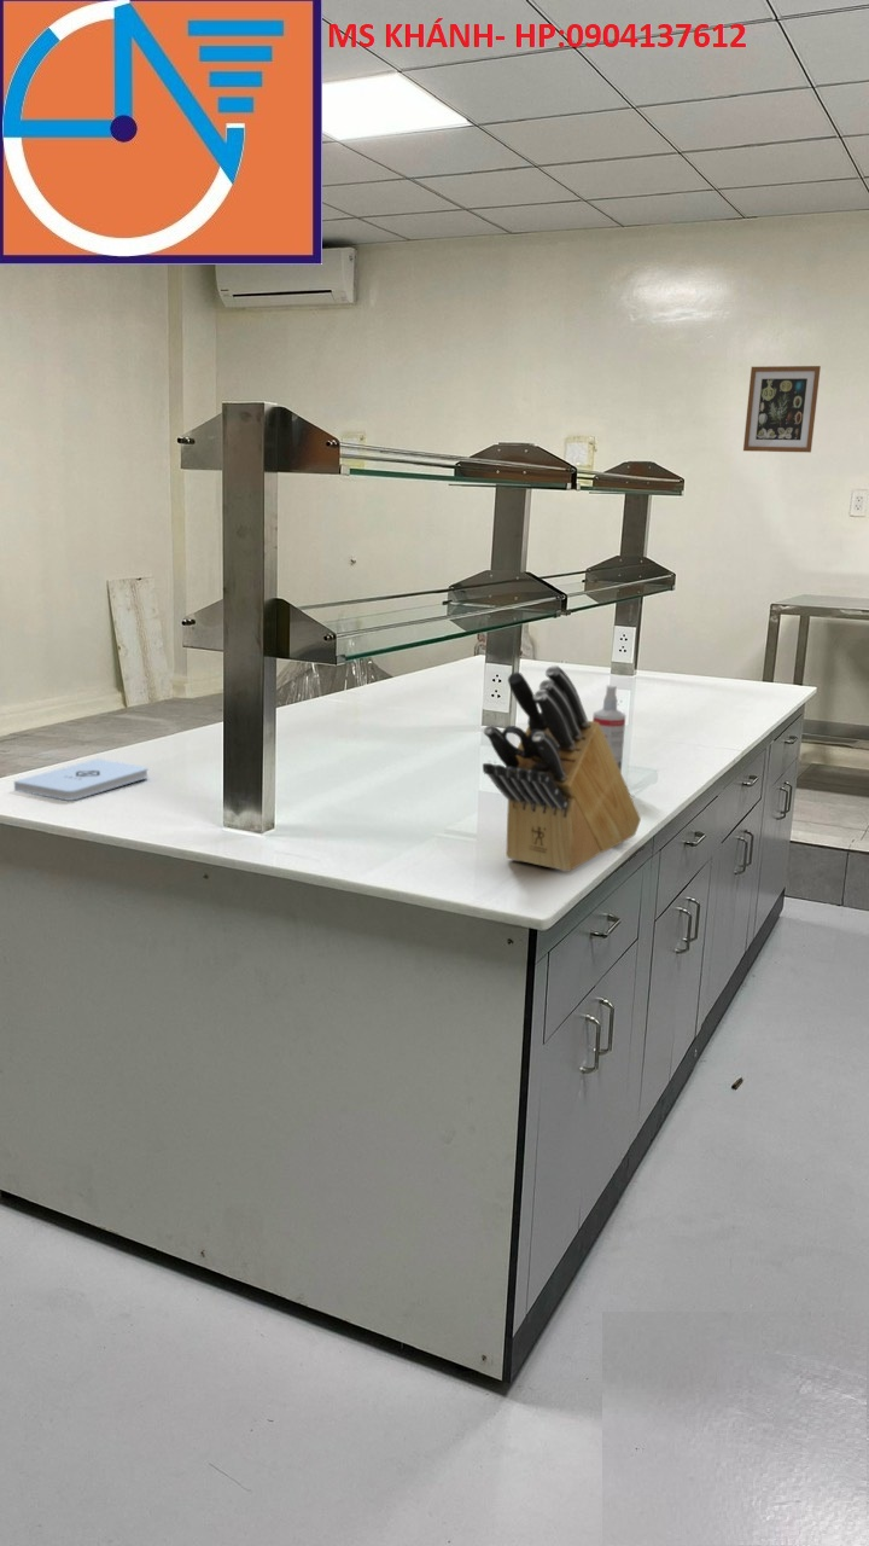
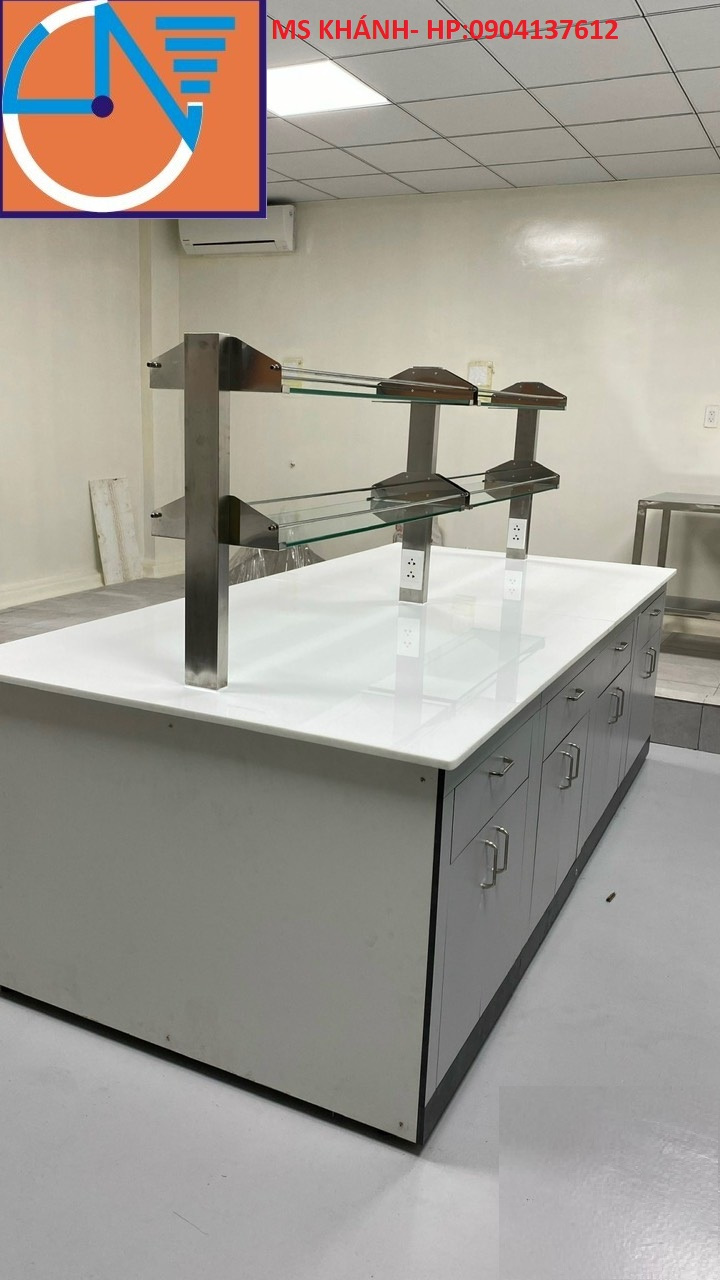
- wall art (781, 408)
- notepad (84, 778)
- spray bottle (607, 737)
- knife block (567, 757)
